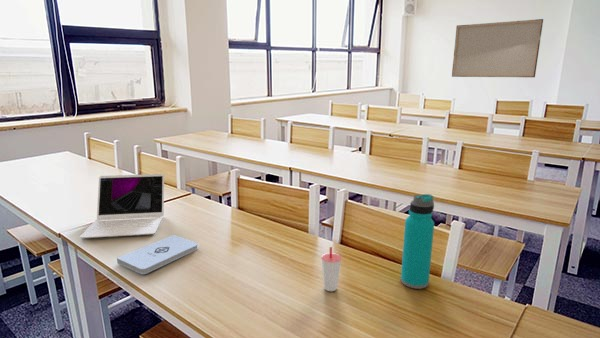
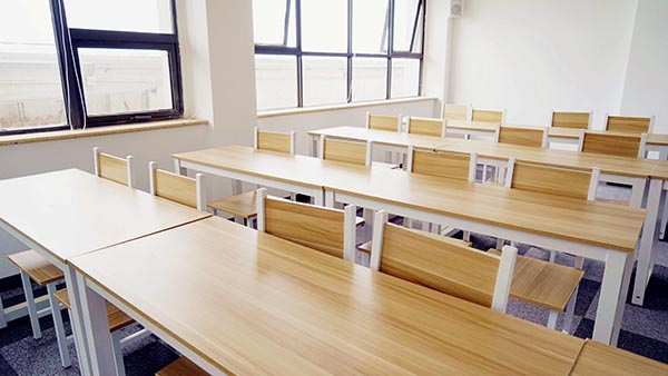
- wall art (493, 50)
- laptop (125, 201)
- water bottle (418, 240)
- cup (331, 267)
- notepad (160, 253)
